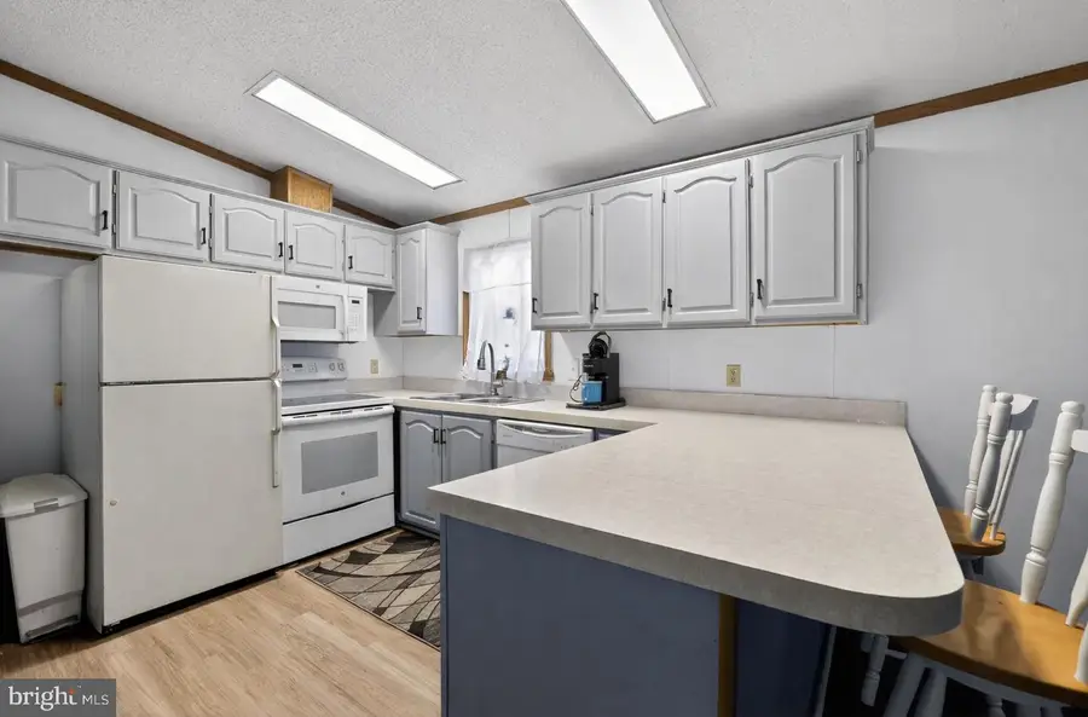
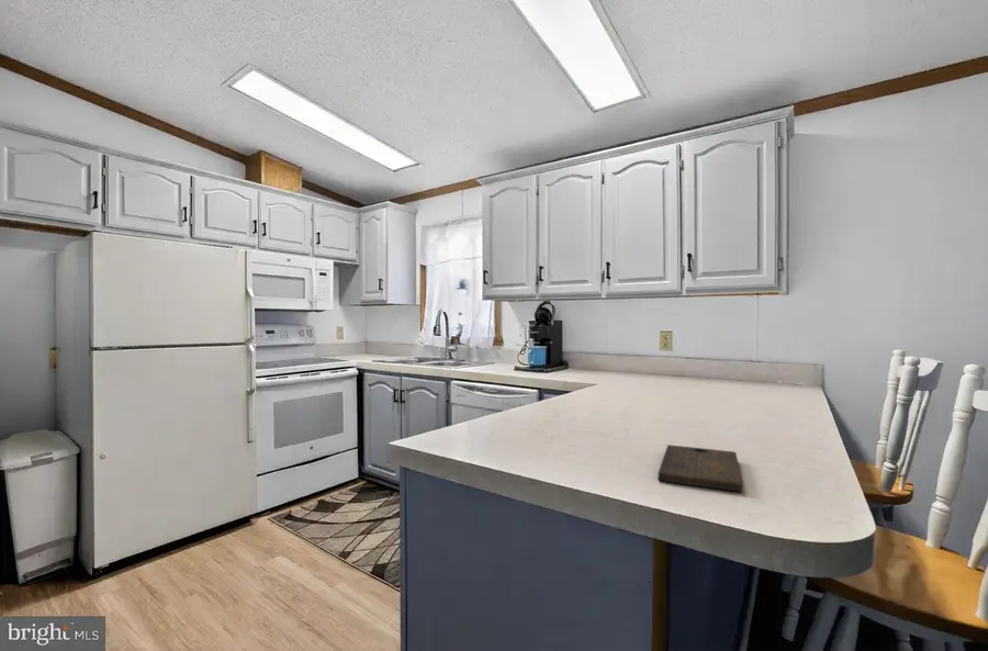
+ cutting board (699, 464)
